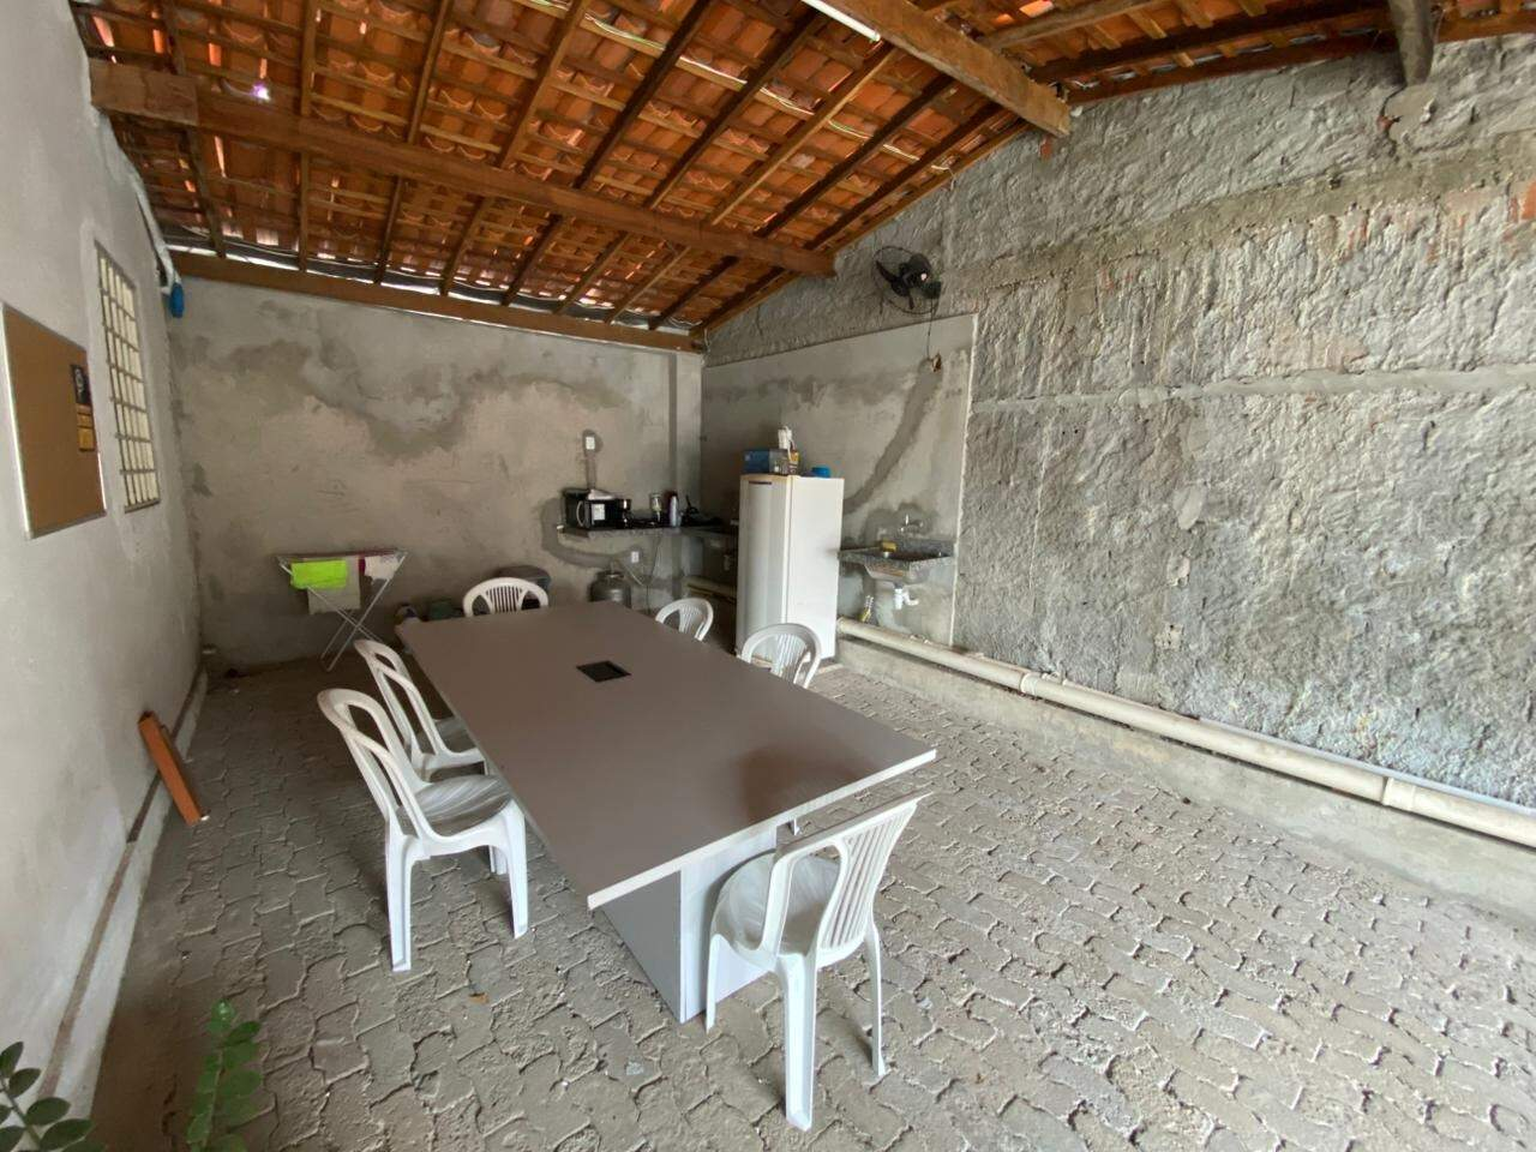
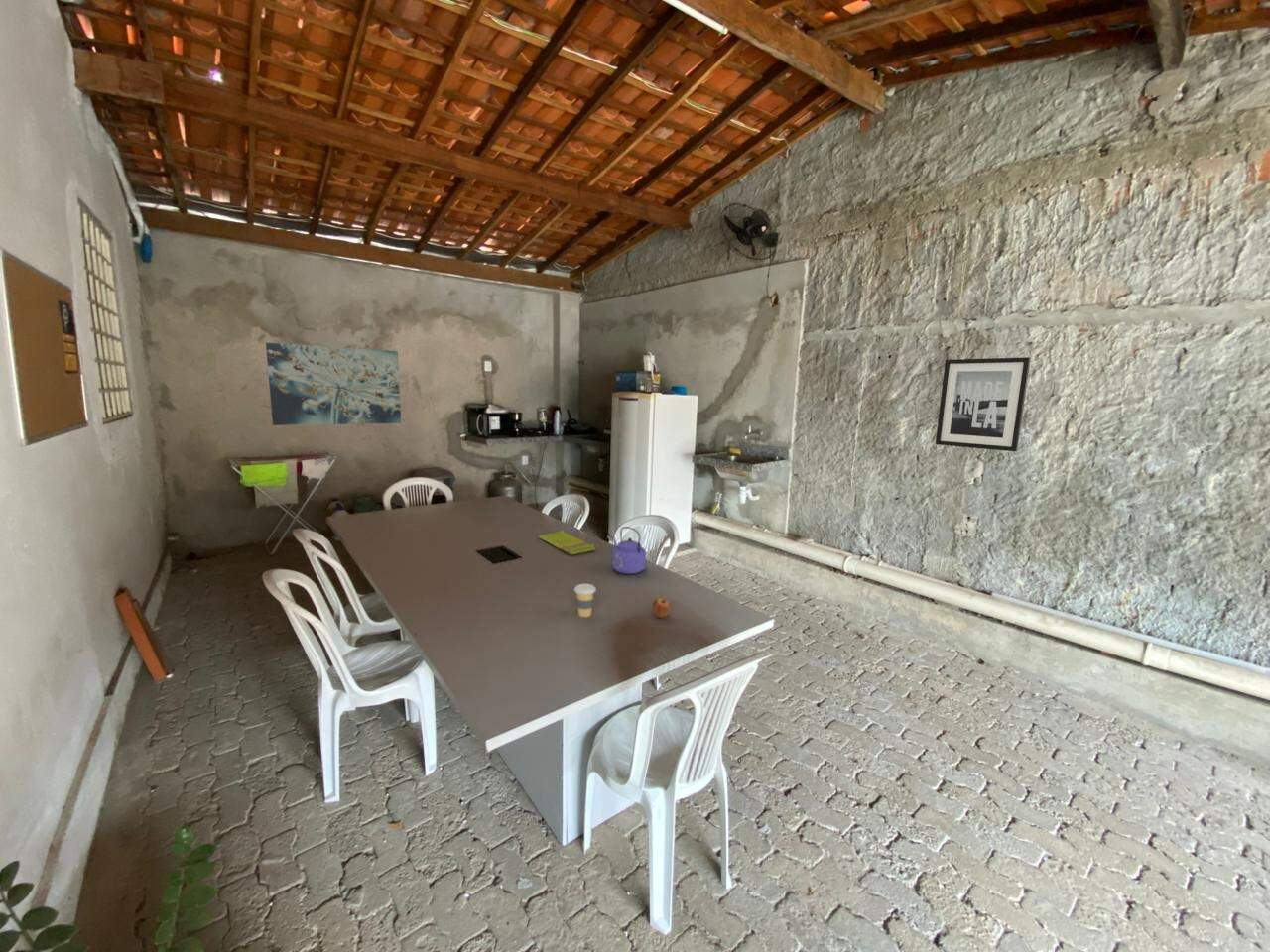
+ dish towel (566, 541)
+ wall art (338, 386)
+ fruit (661, 606)
+ wall art (979, 404)
+ kettle (626, 546)
+ coffee cup (584, 600)
